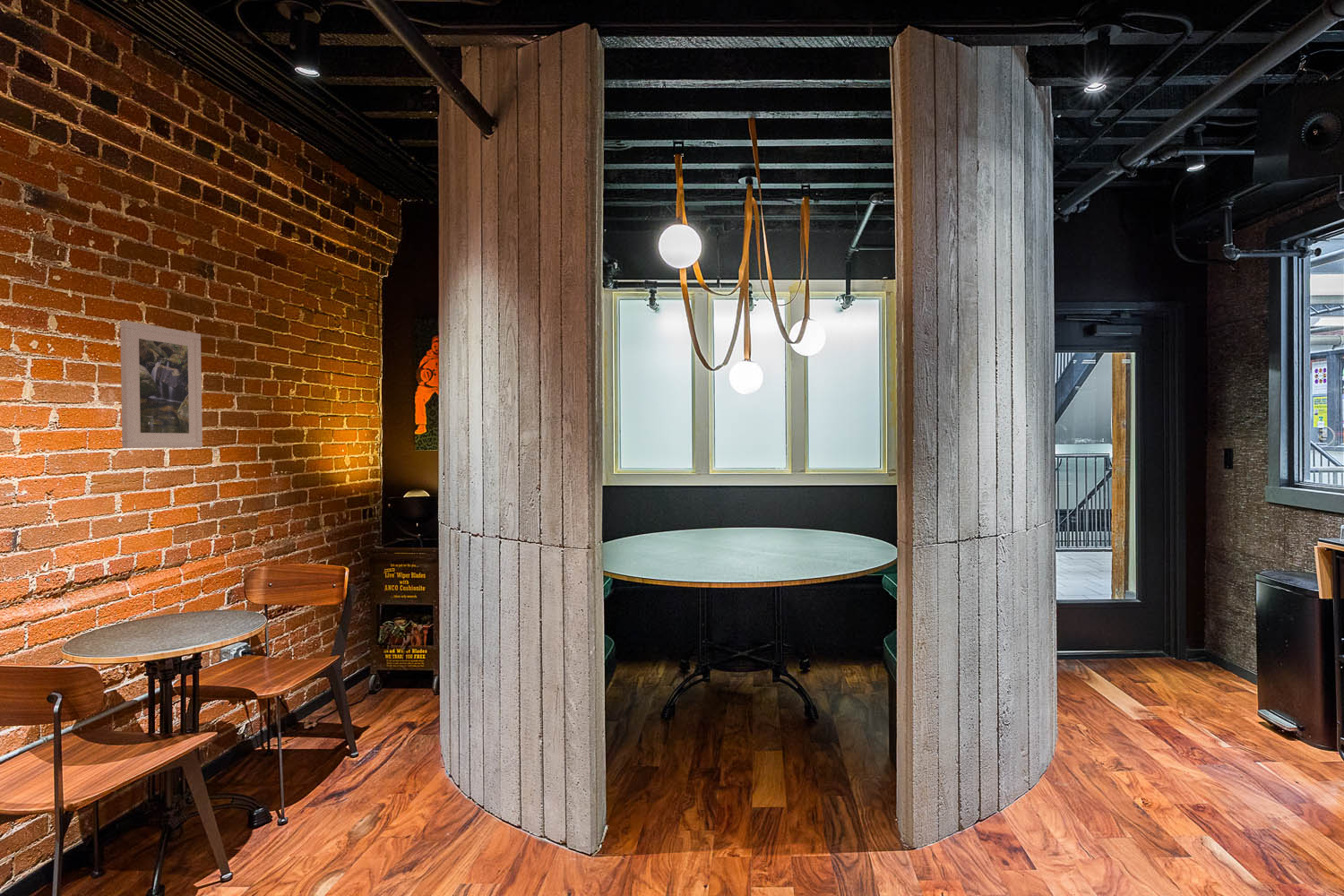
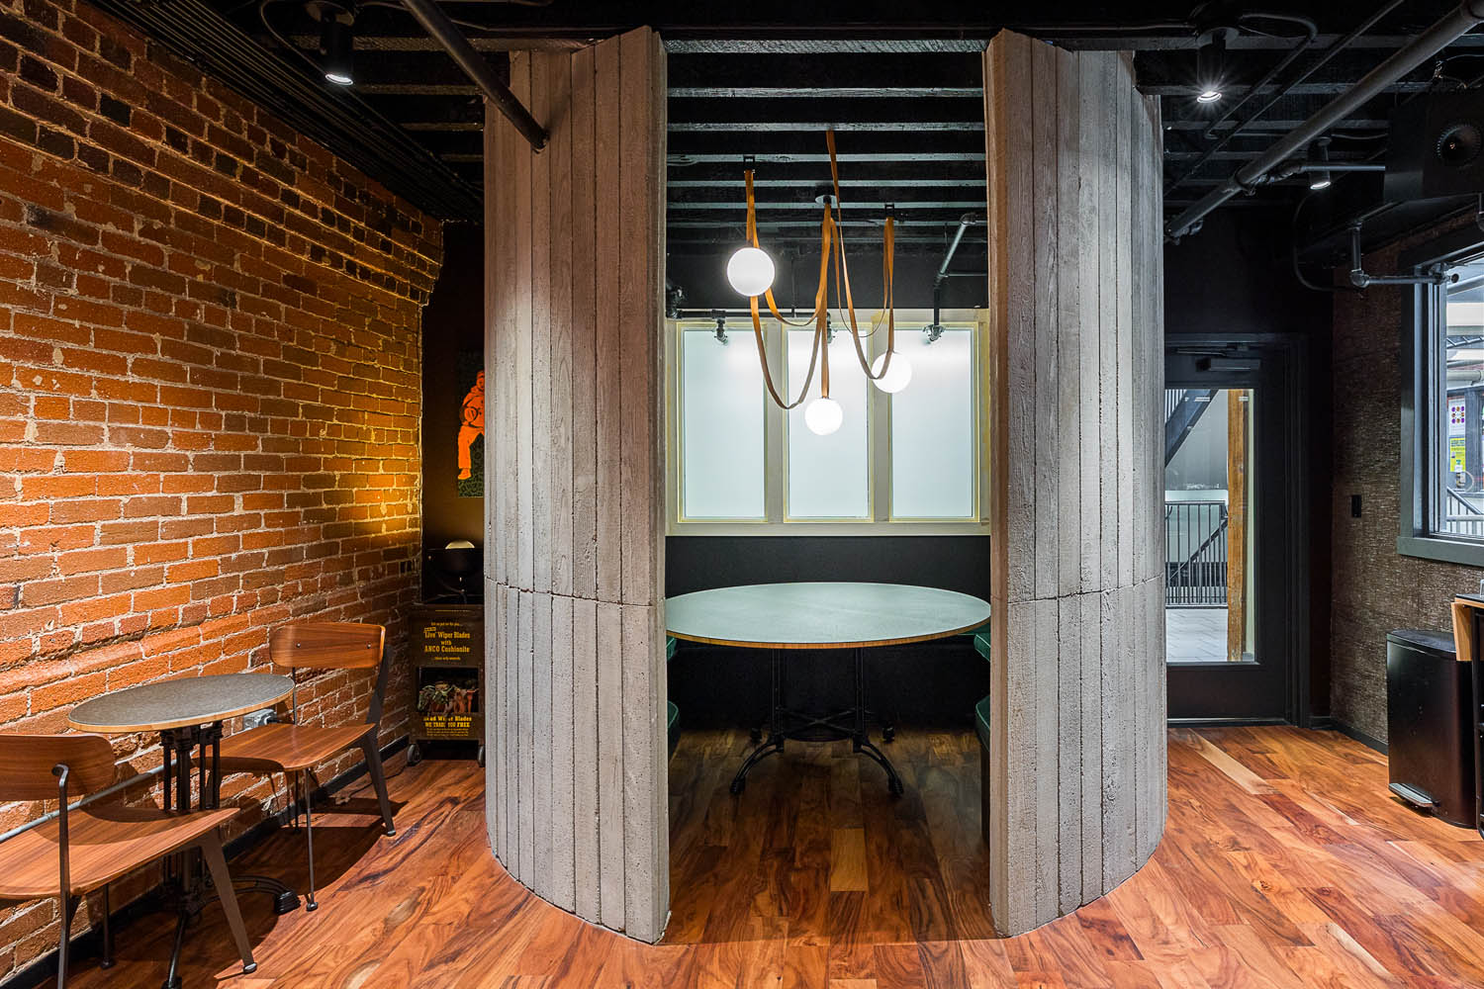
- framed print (163, 387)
